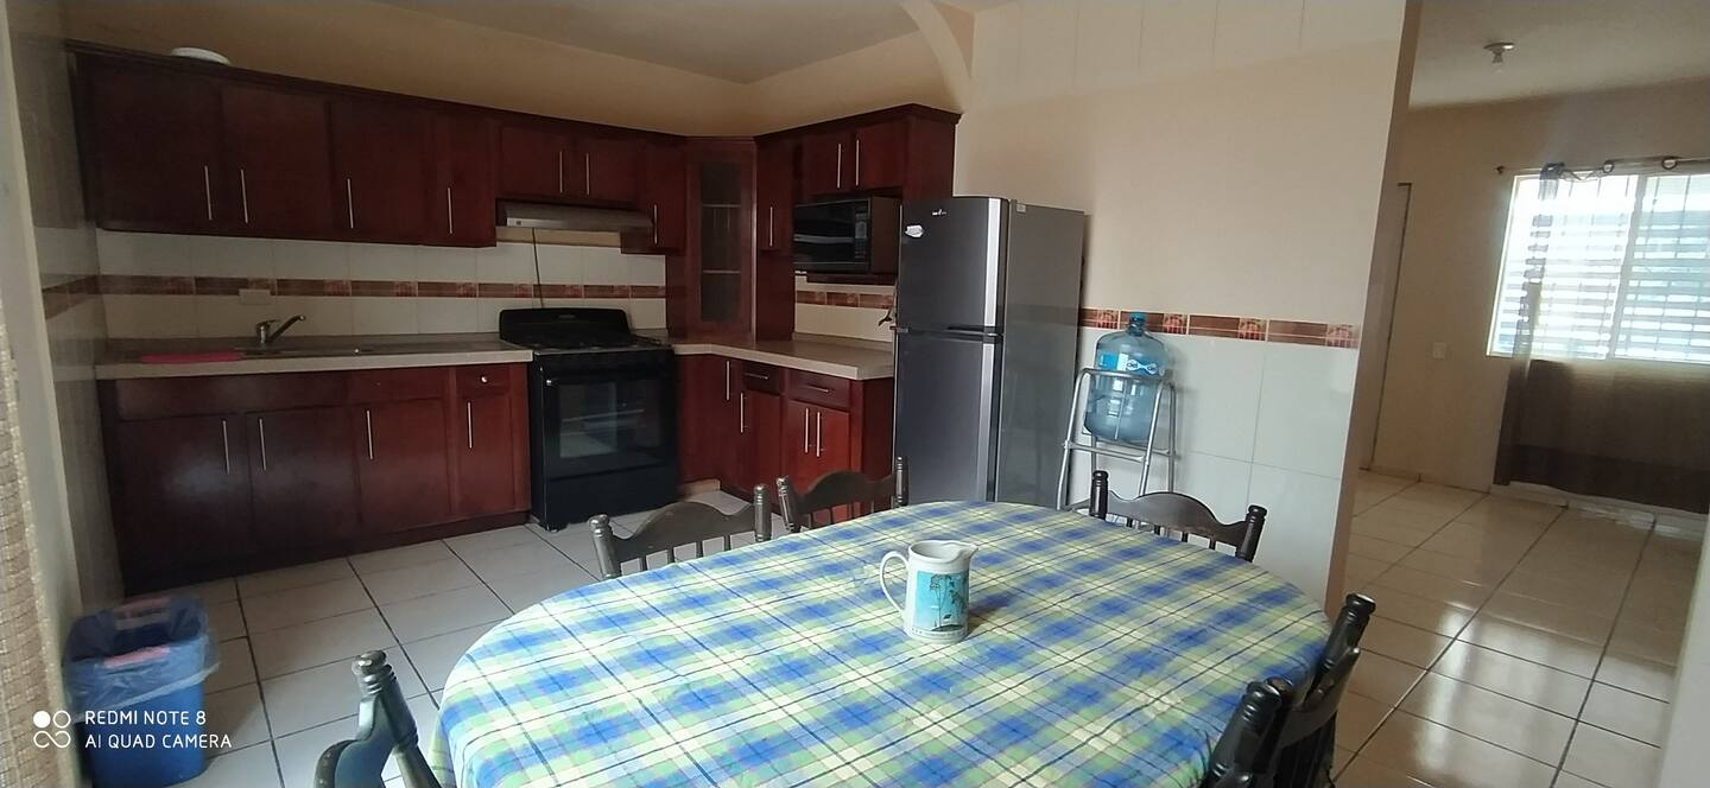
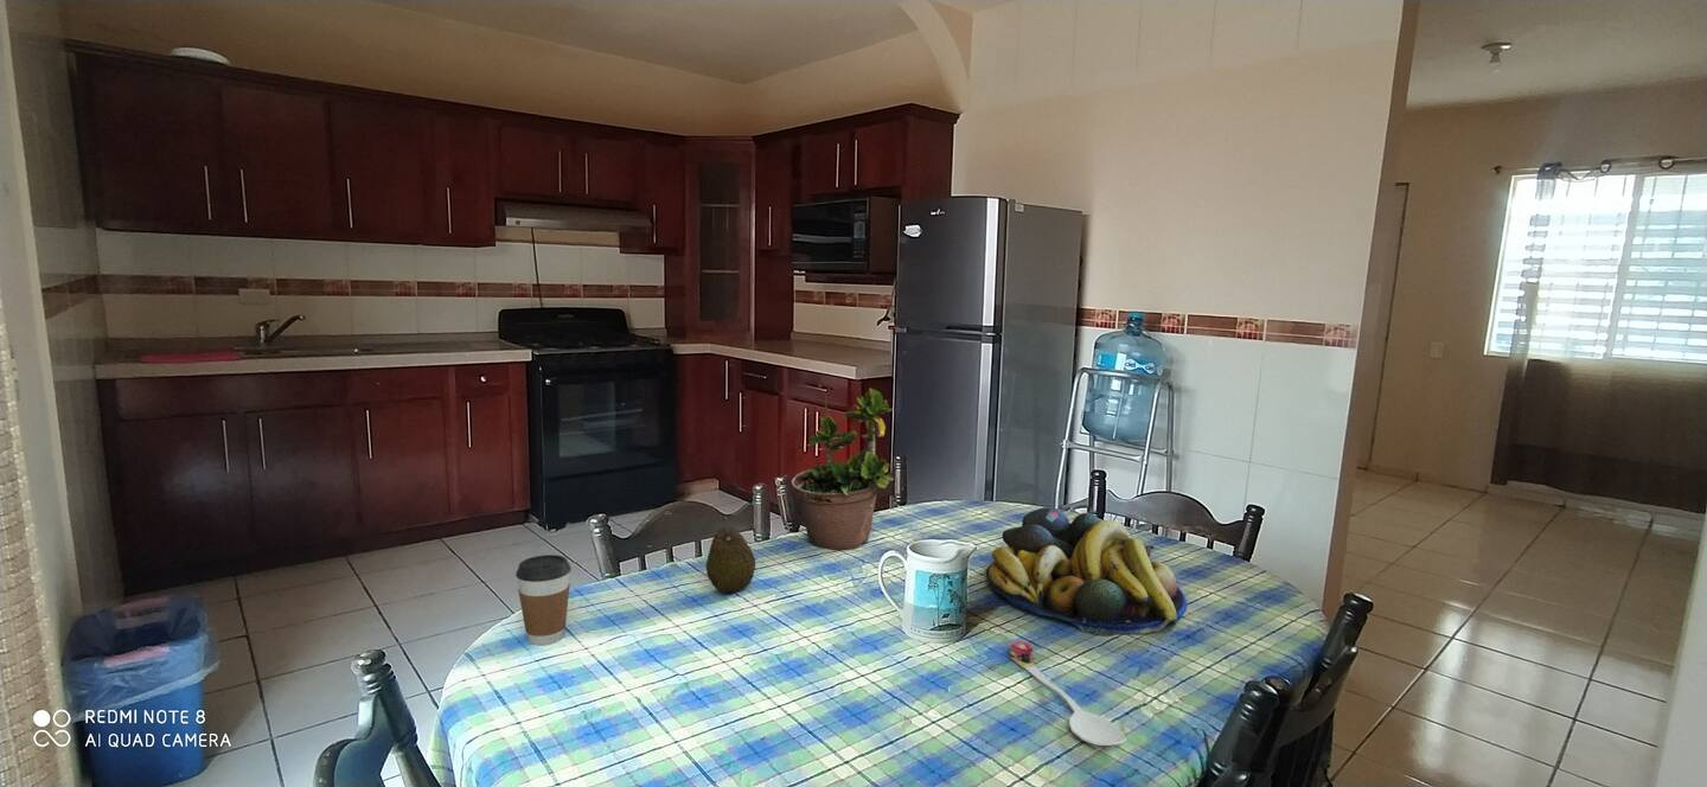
+ potted plant (839, 461)
+ coffee cup (544, 600)
+ spoon (1059, 690)
+ fruit (730, 558)
+ fruit bowl (1086, 555)
